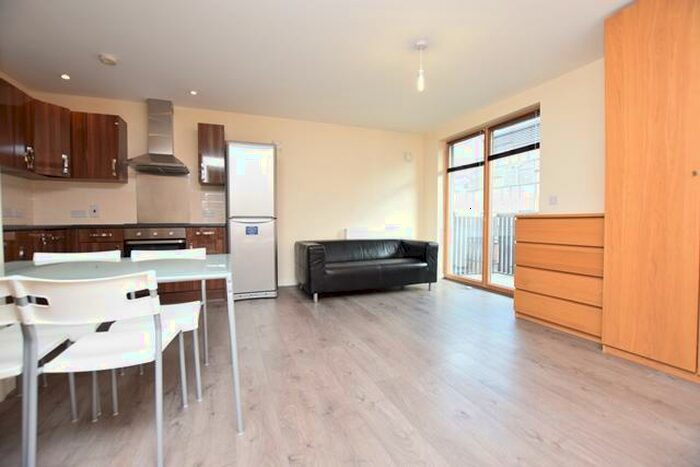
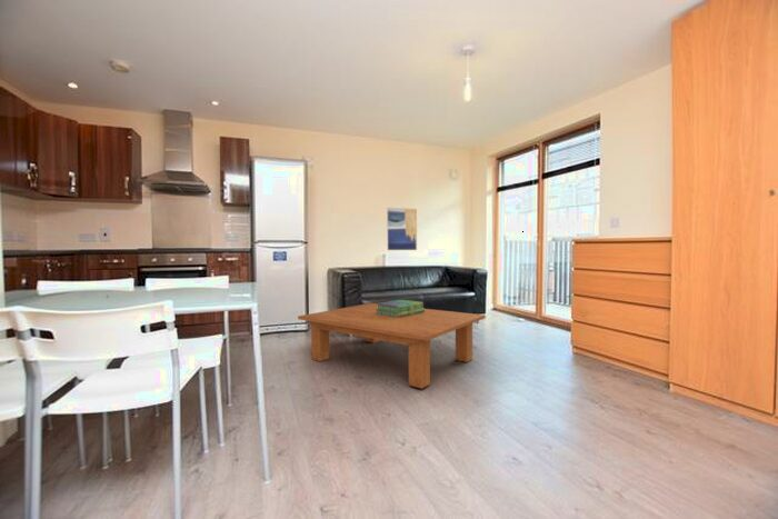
+ stack of books (400, 307)
+ wall art (402, 229)
+ coffee table (391, 337)
